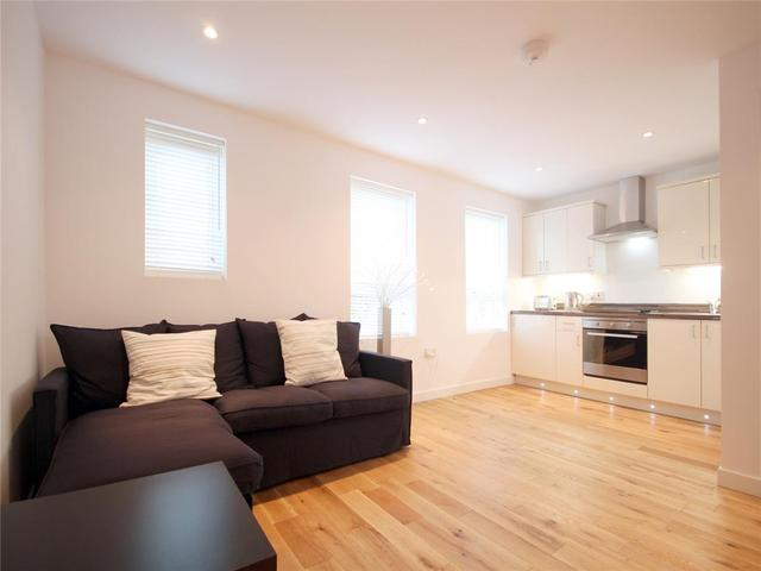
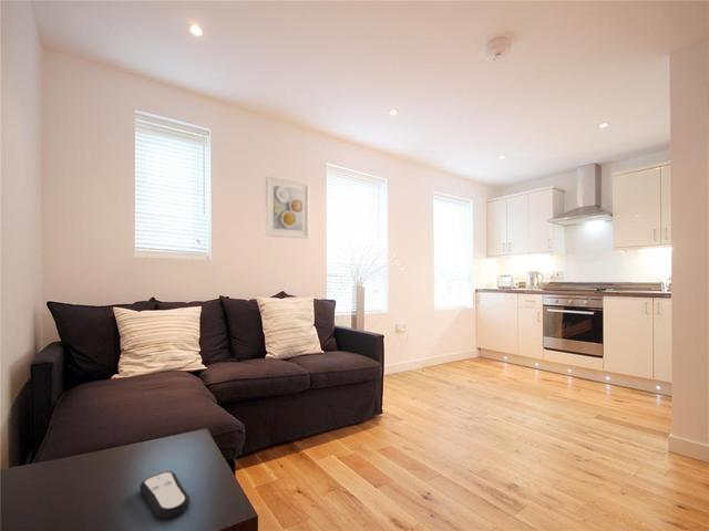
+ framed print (288, 208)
+ remote control (165, 492)
